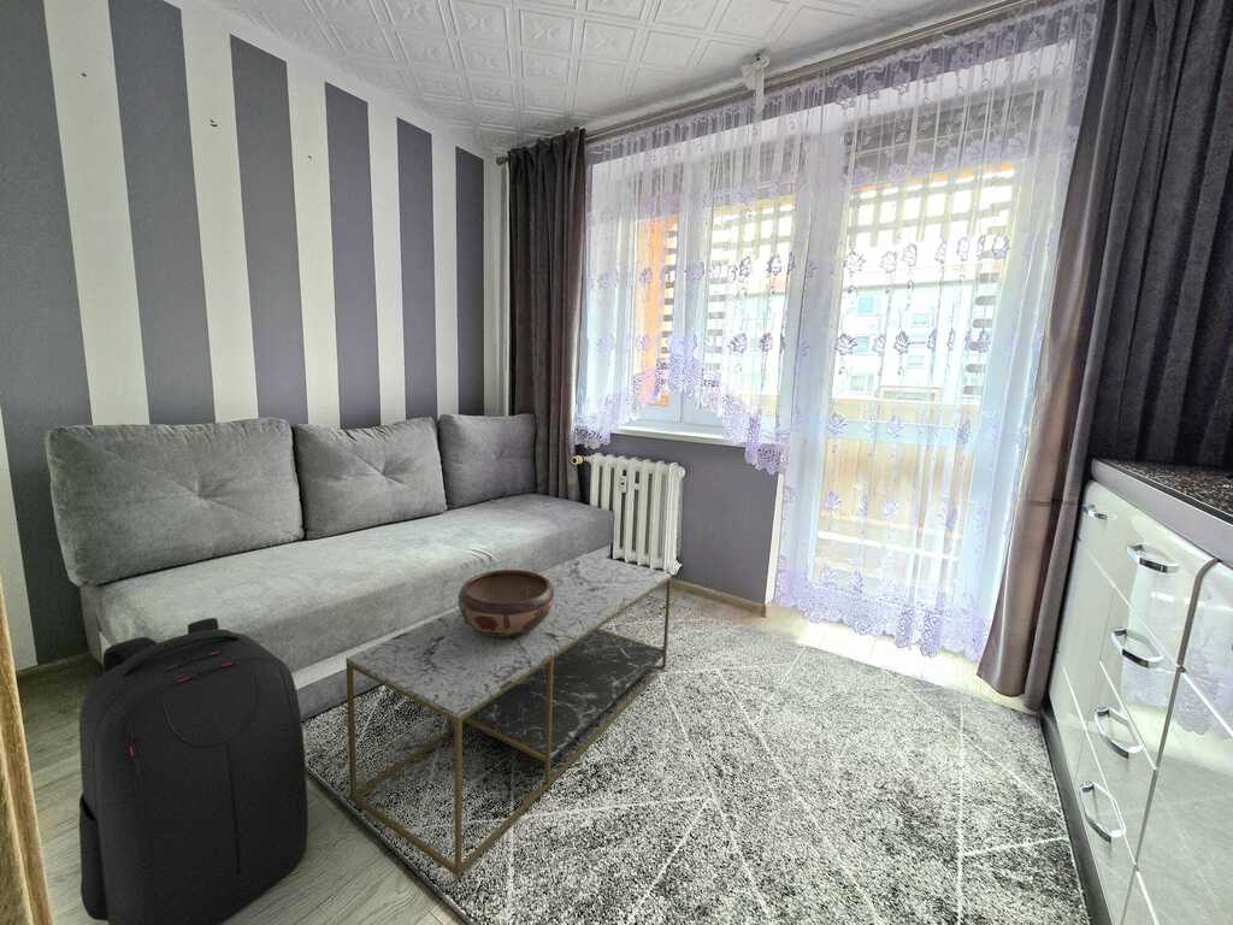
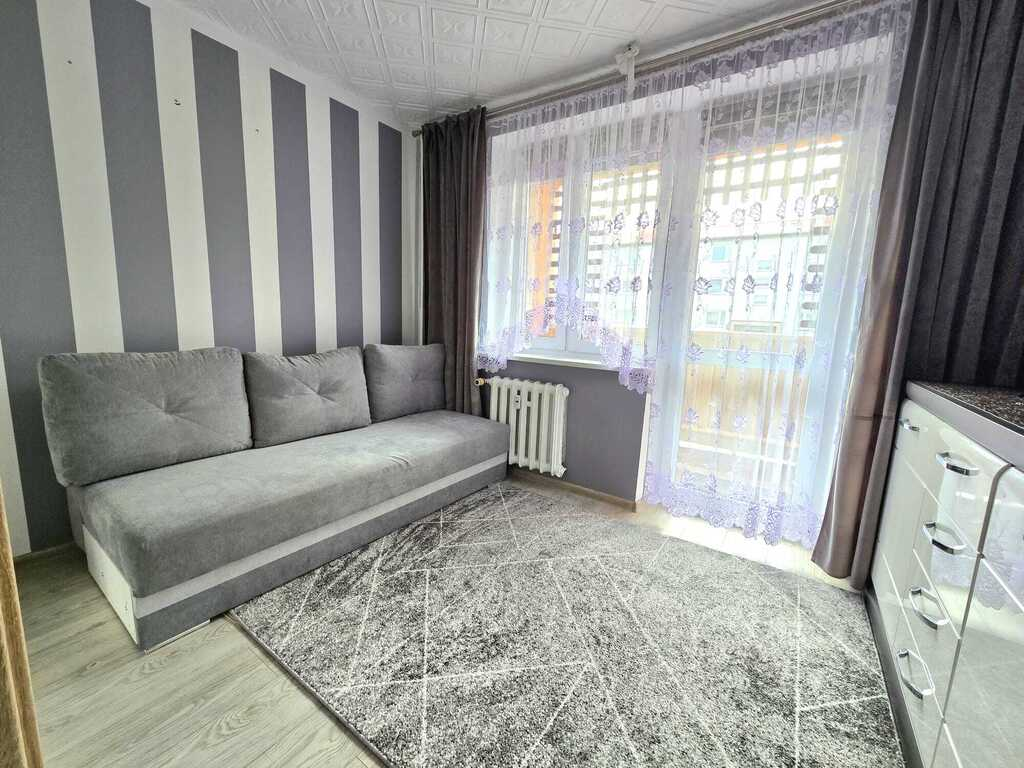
- backpack (193, 750)
- coffee table (541, 665)
- decorative bowl (507, 605)
